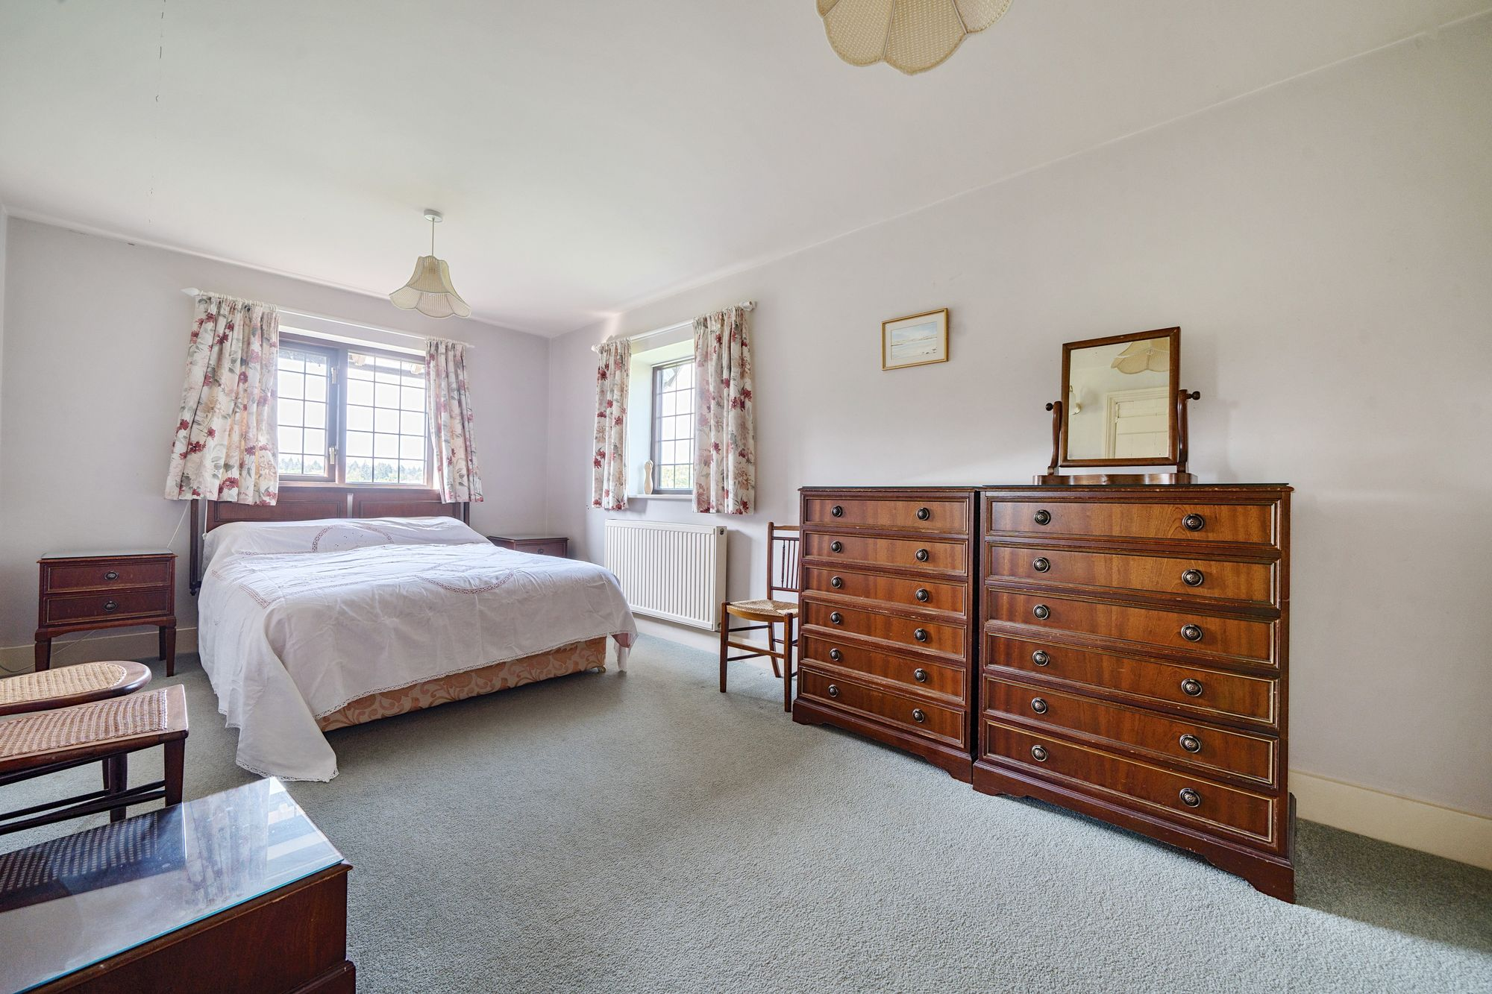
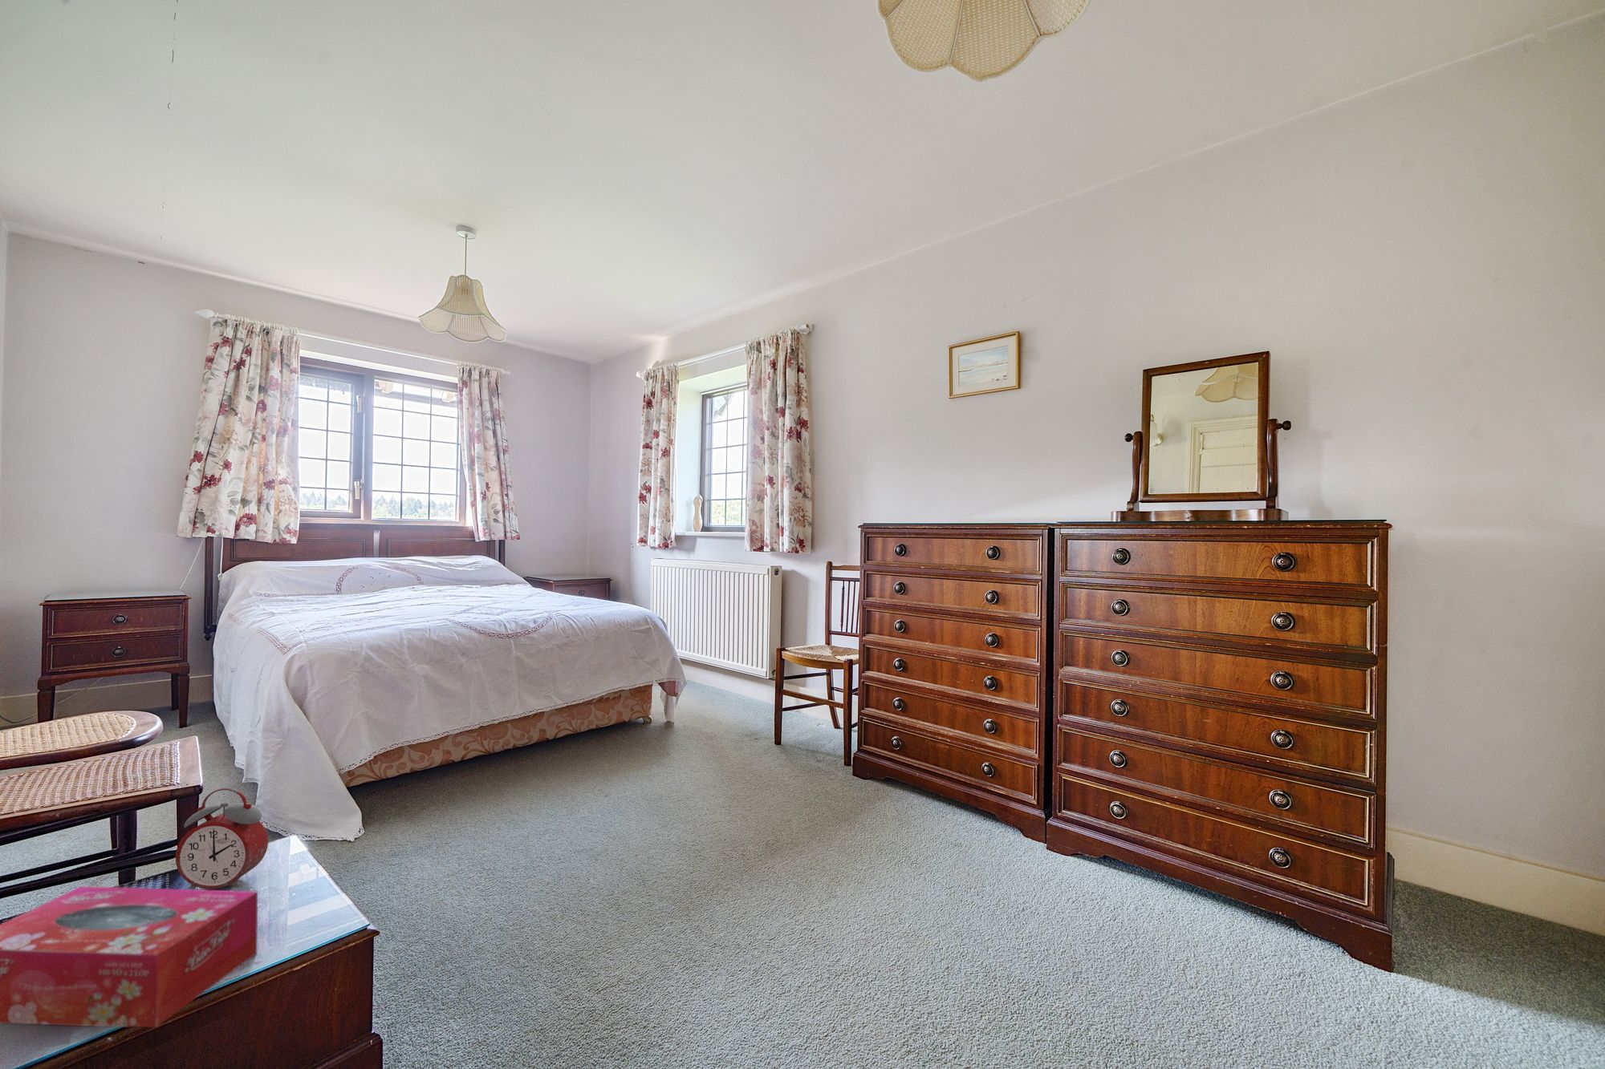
+ alarm clock (224, 835)
+ tissue box (116, 951)
